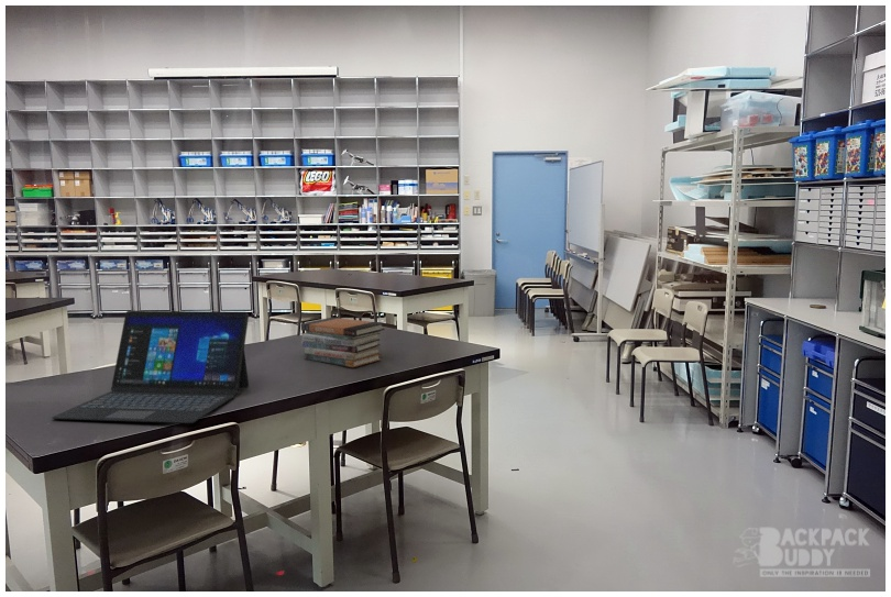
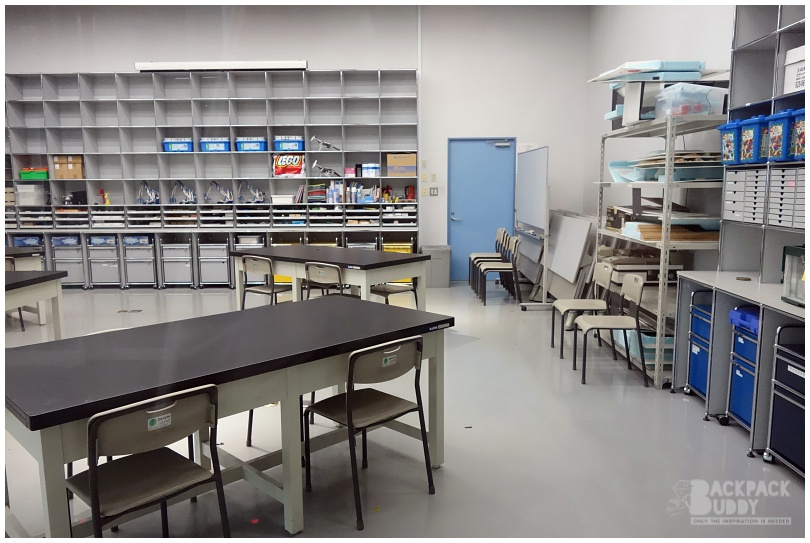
- book stack (341, 341)
- laptop (157, 361)
